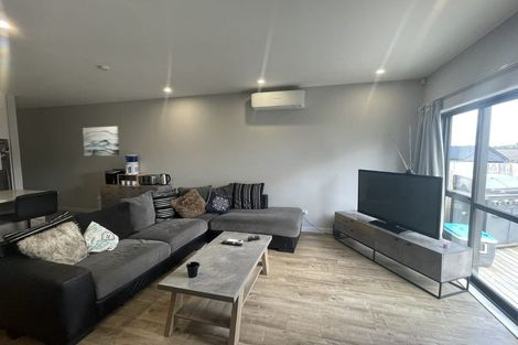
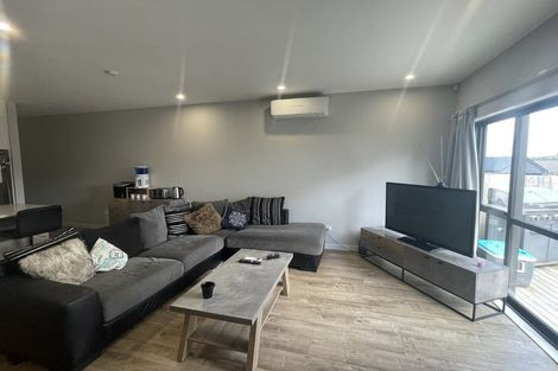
- wall art (100, 141)
